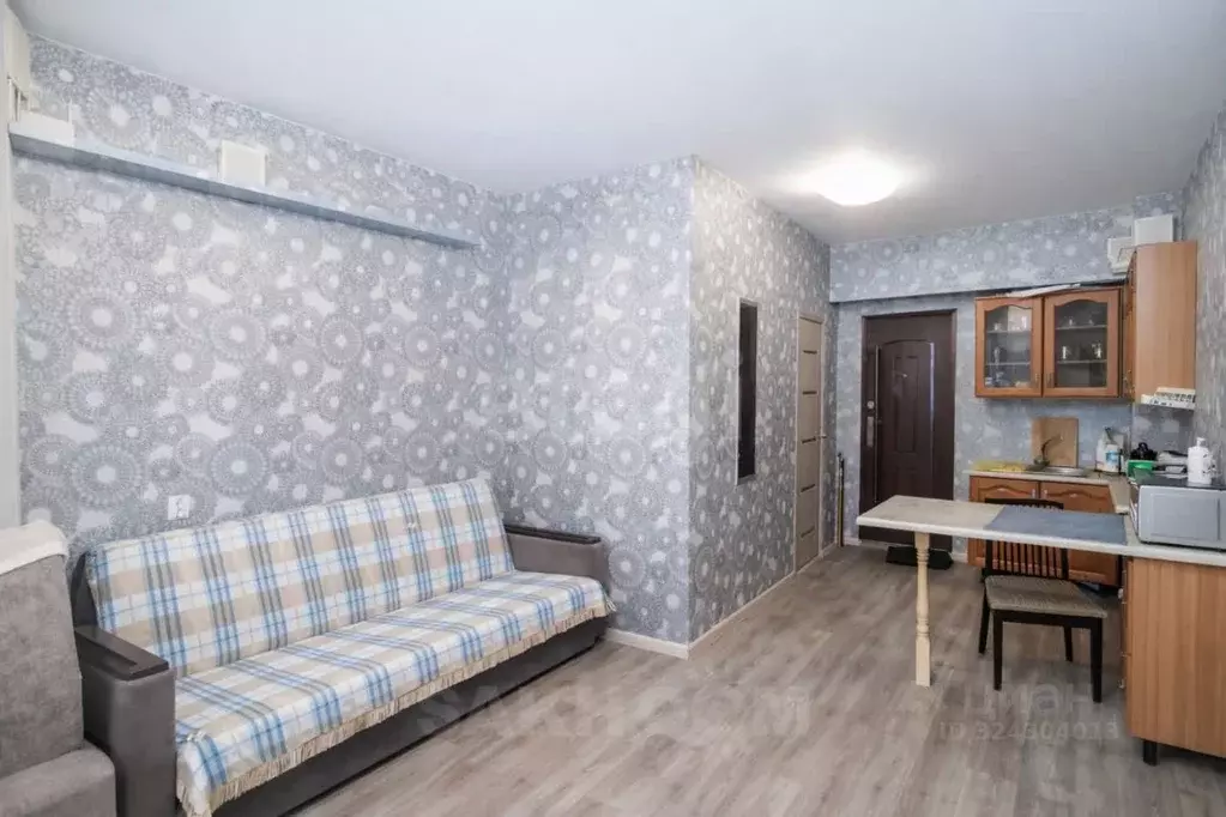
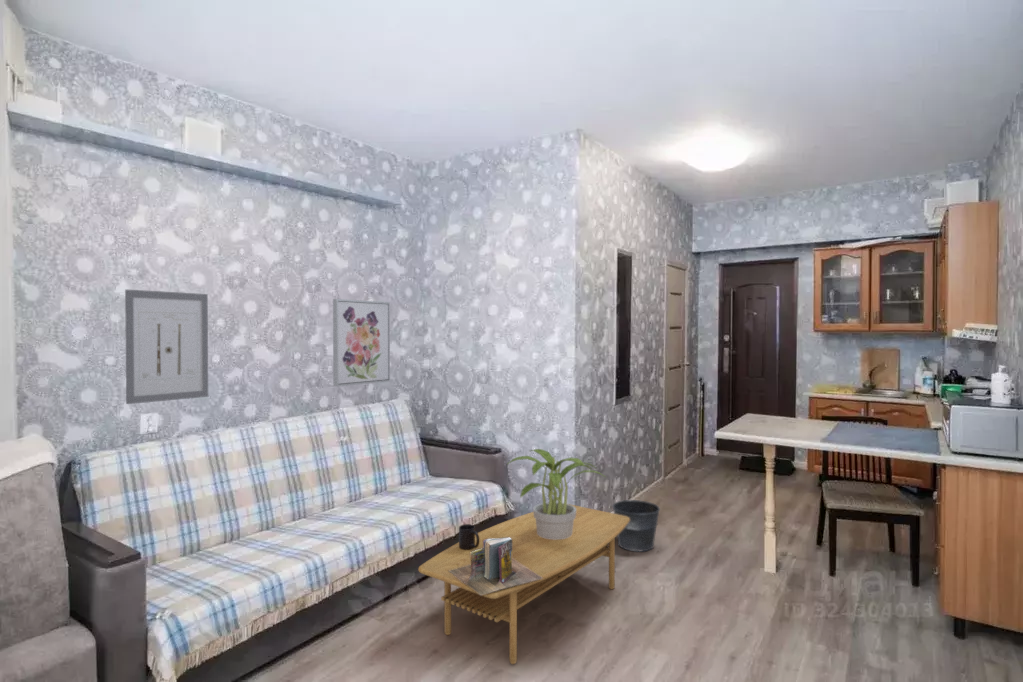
+ bucket (634, 525)
+ coffee table (537, 574)
+ books (494, 555)
+ wall art (169, 346)
+ potted plant (555, 493)
+ mug (470, 537)
+ wall art (362, 342)
